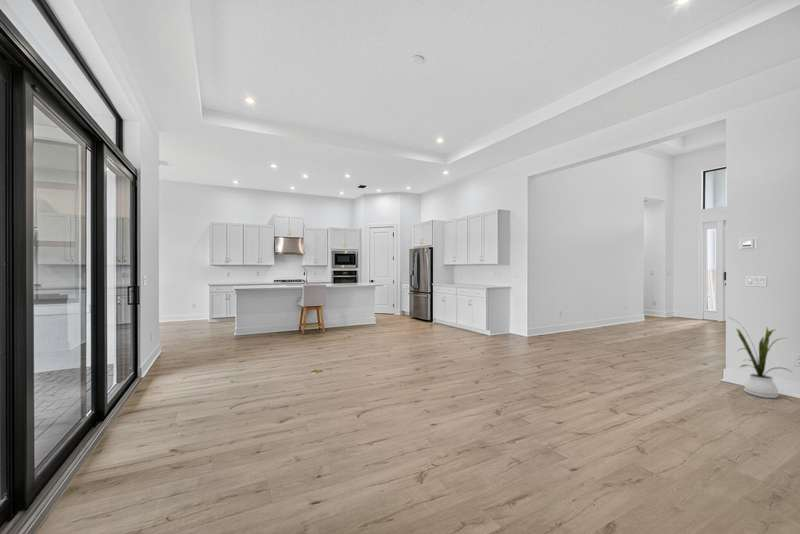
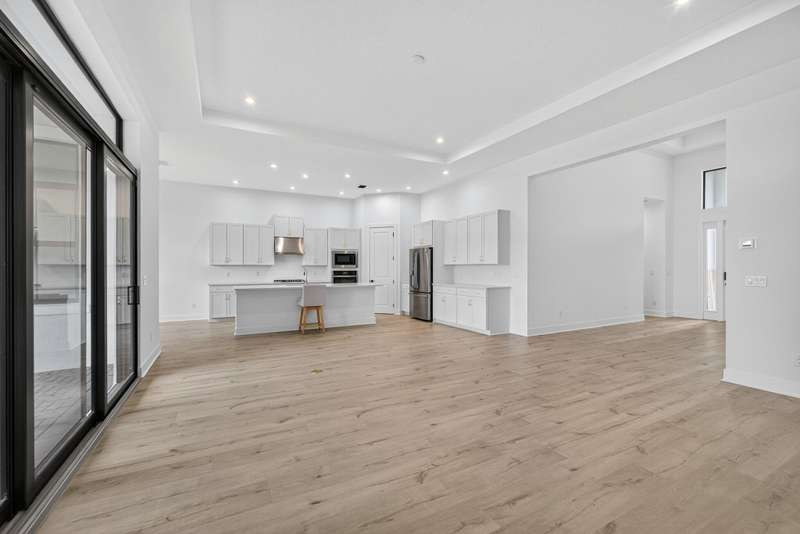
- house plant (757, 357)
